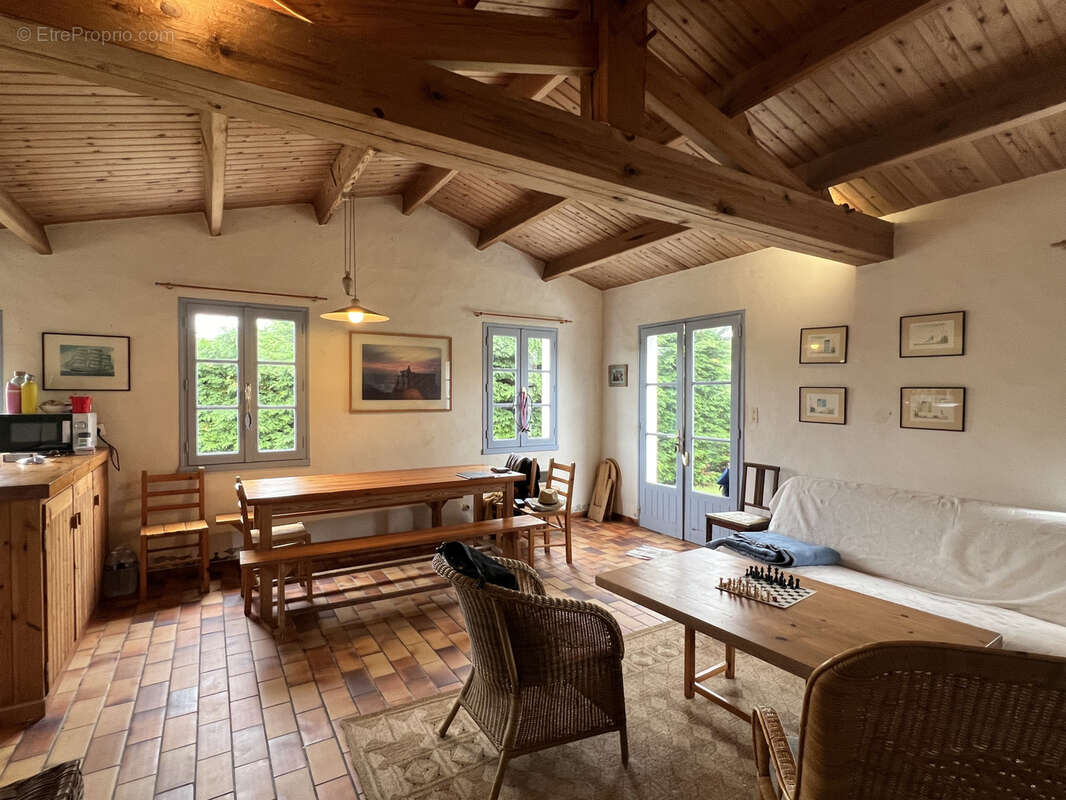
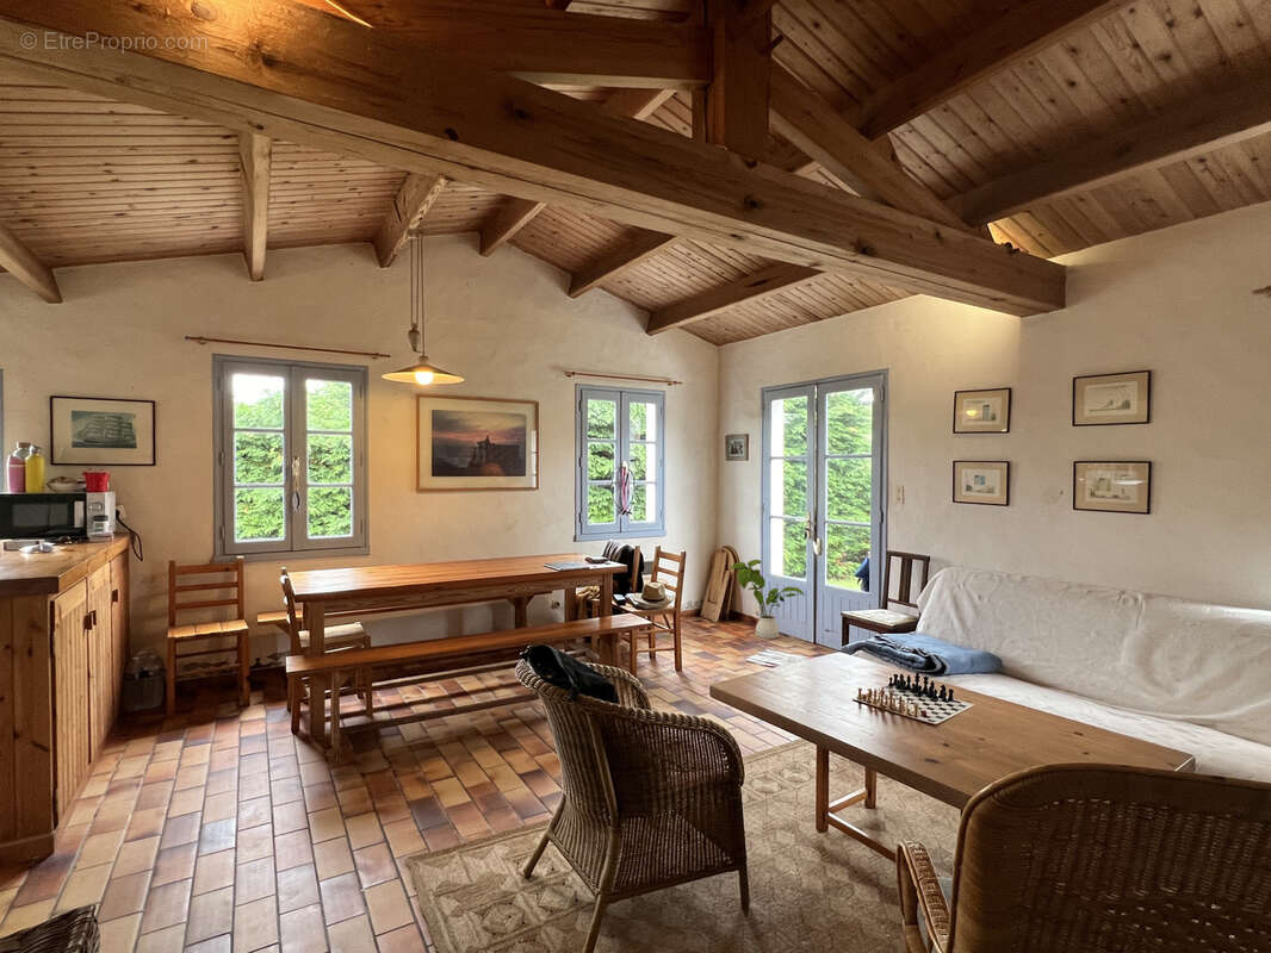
+ house plant (760, 599)
